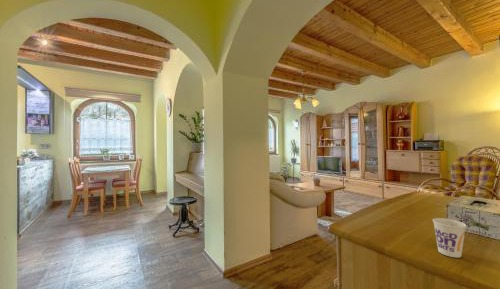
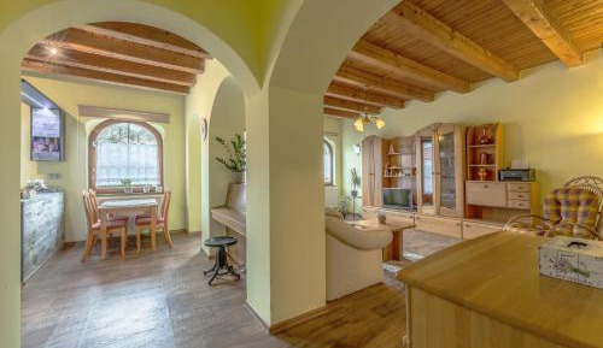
- cup (449, 237)
